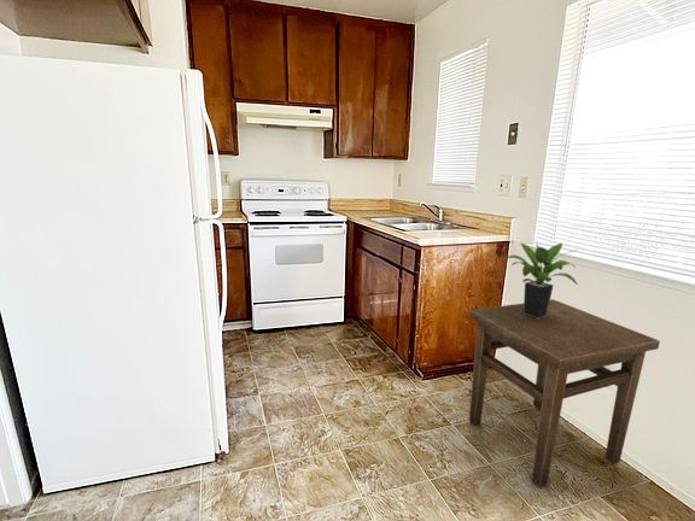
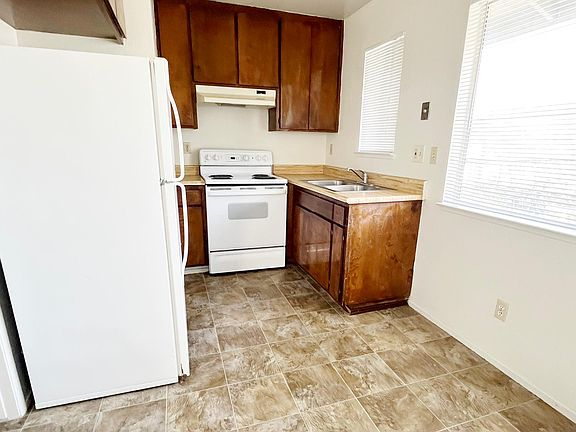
- potted plant (538, 279)
- side table (547, 384)
